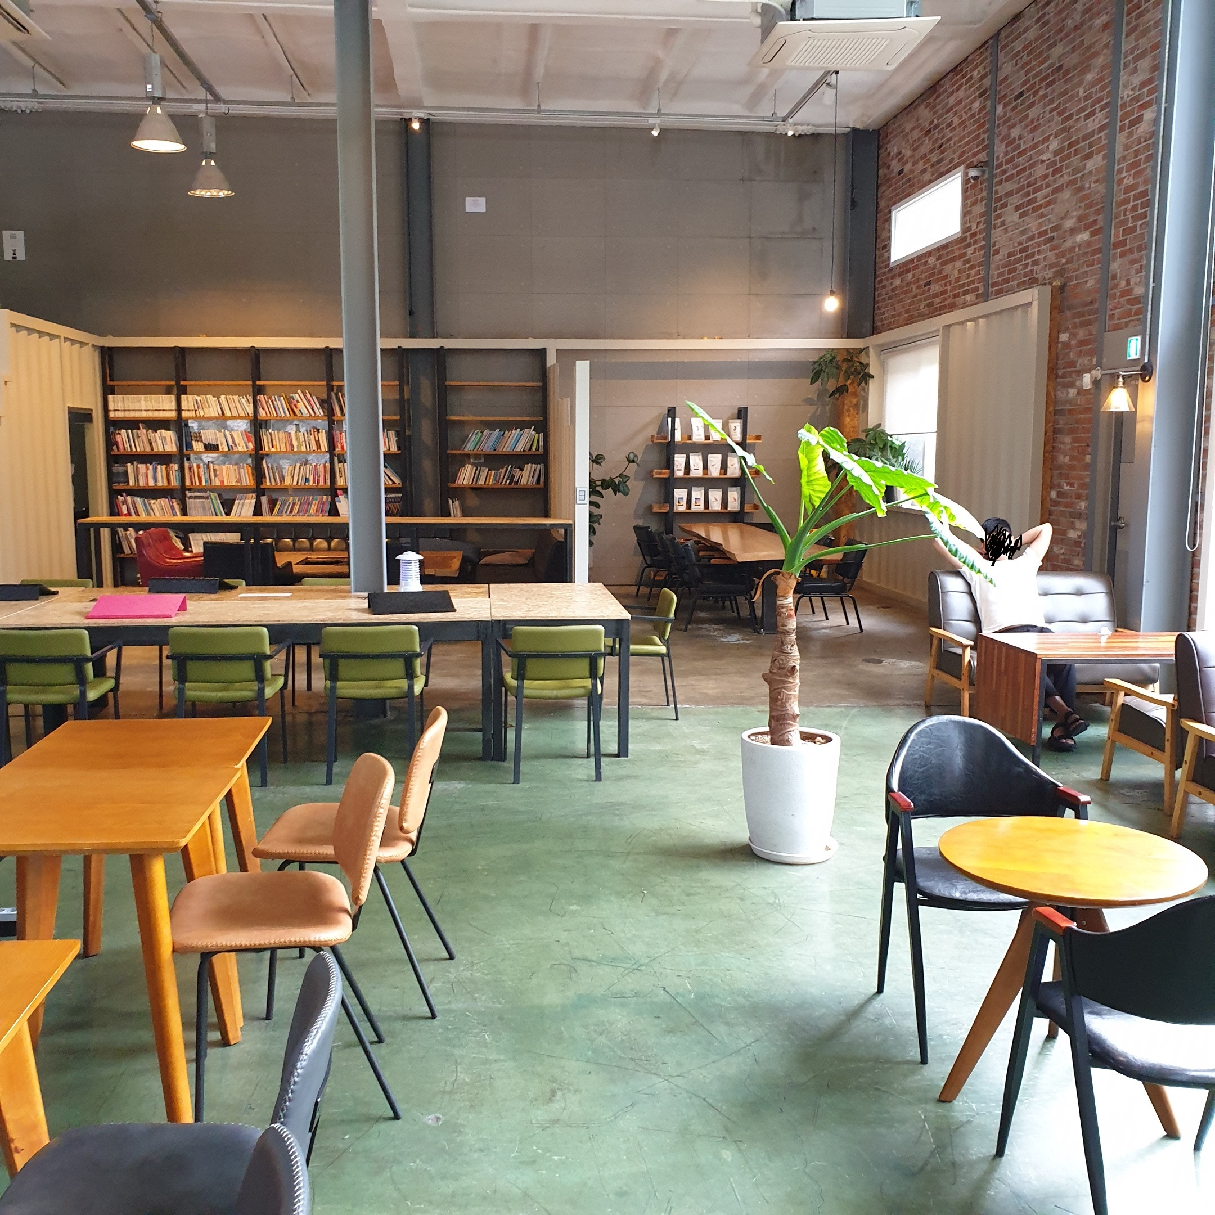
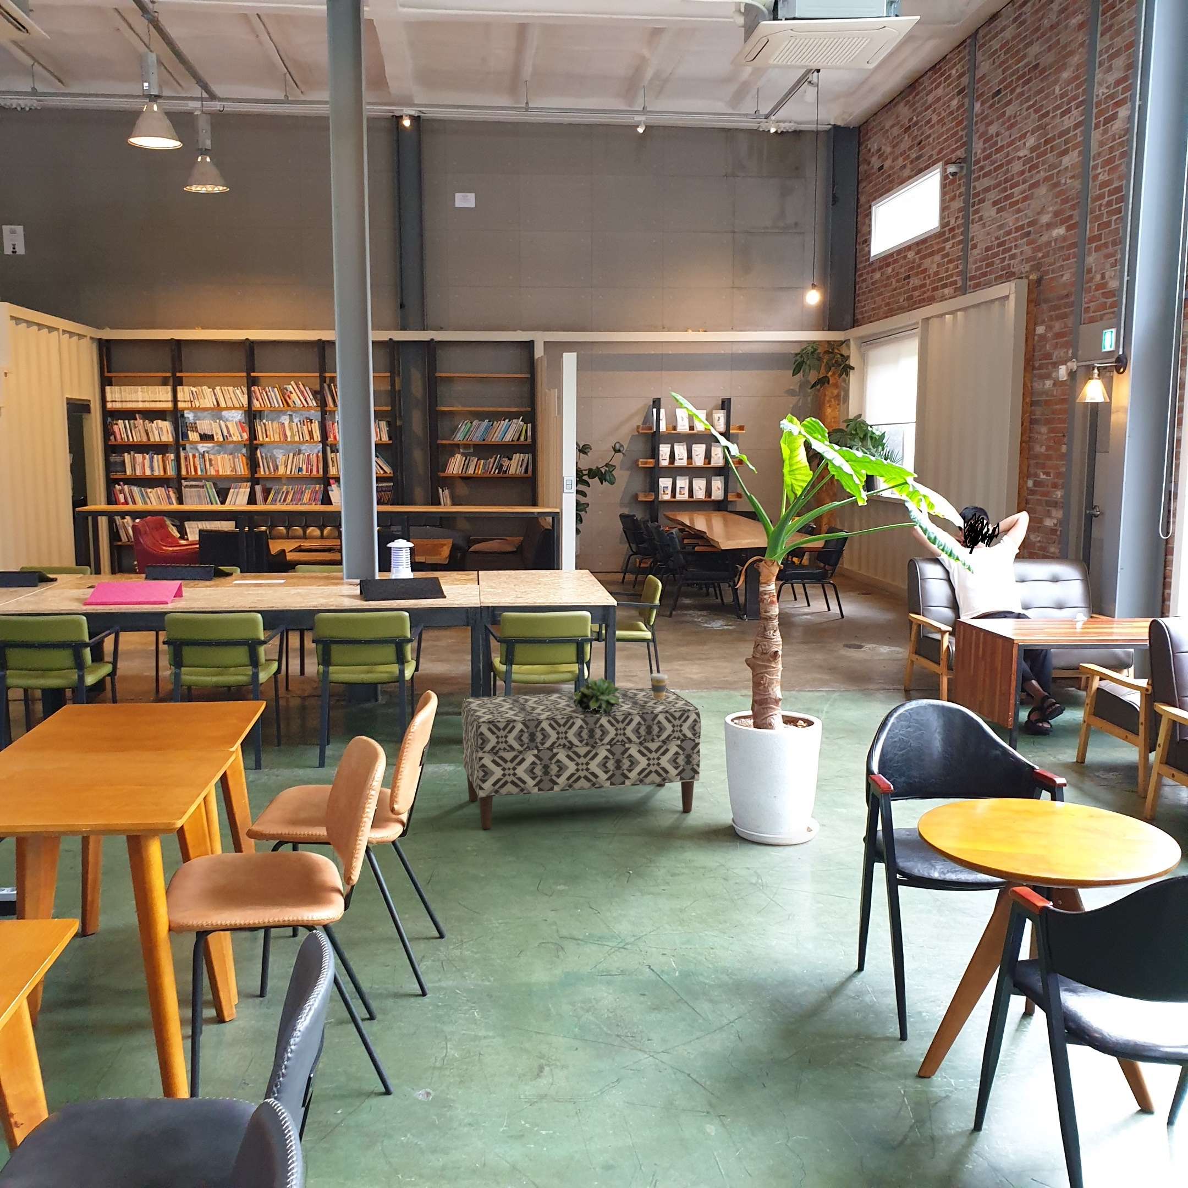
+ bench (579, 755)
+ coffee cup (658, 685)
+ succulent plant (596, 692)
